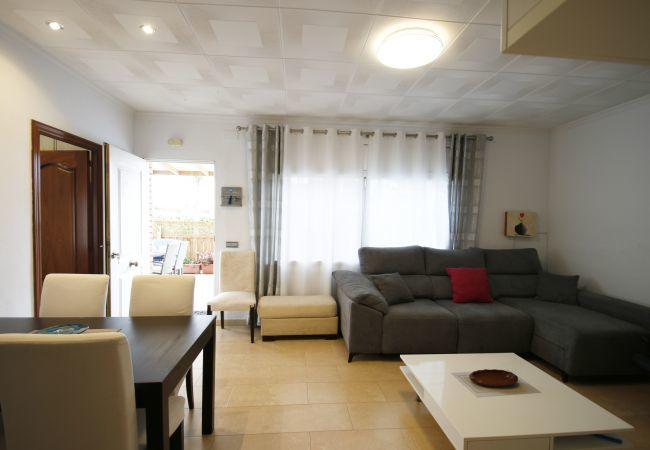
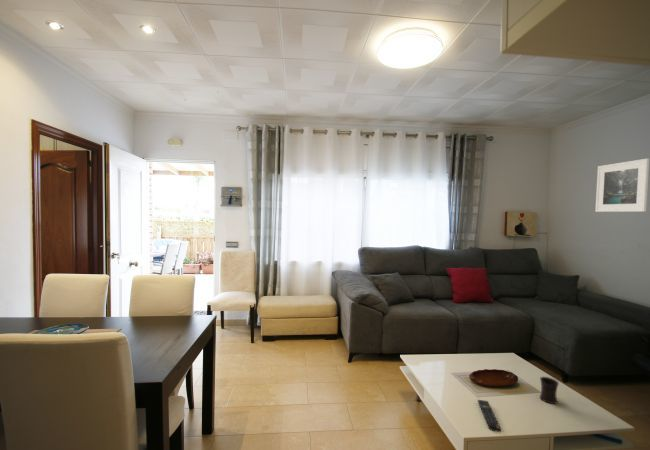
+ remote control (488, 414)
+ mug (548, 389)
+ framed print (620, 187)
